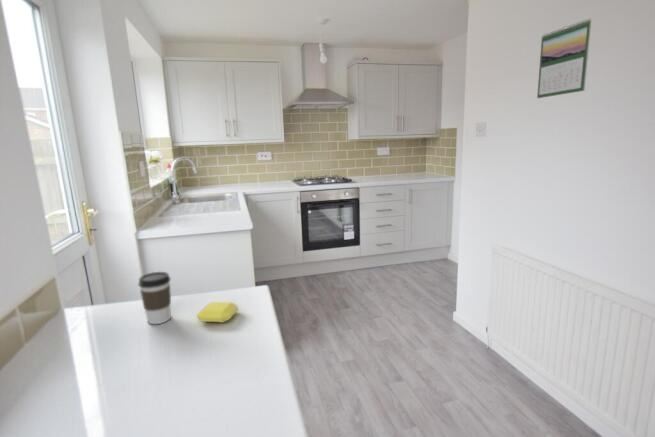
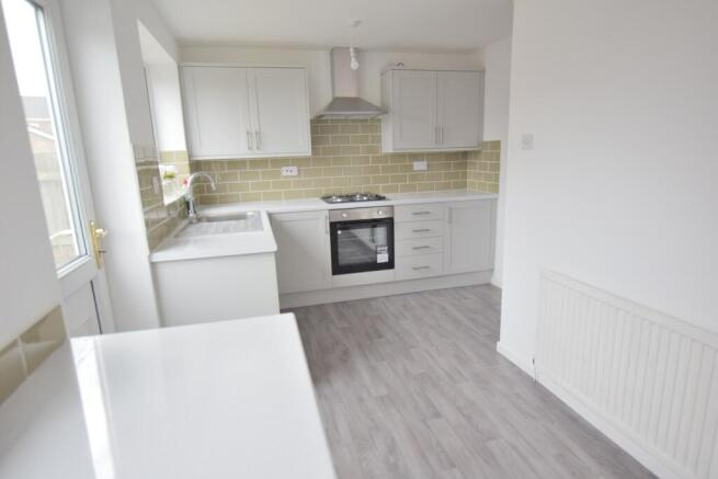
- calendar (562, 60)
- coffee cup (156, 298)
- soap bar (217, 311)
